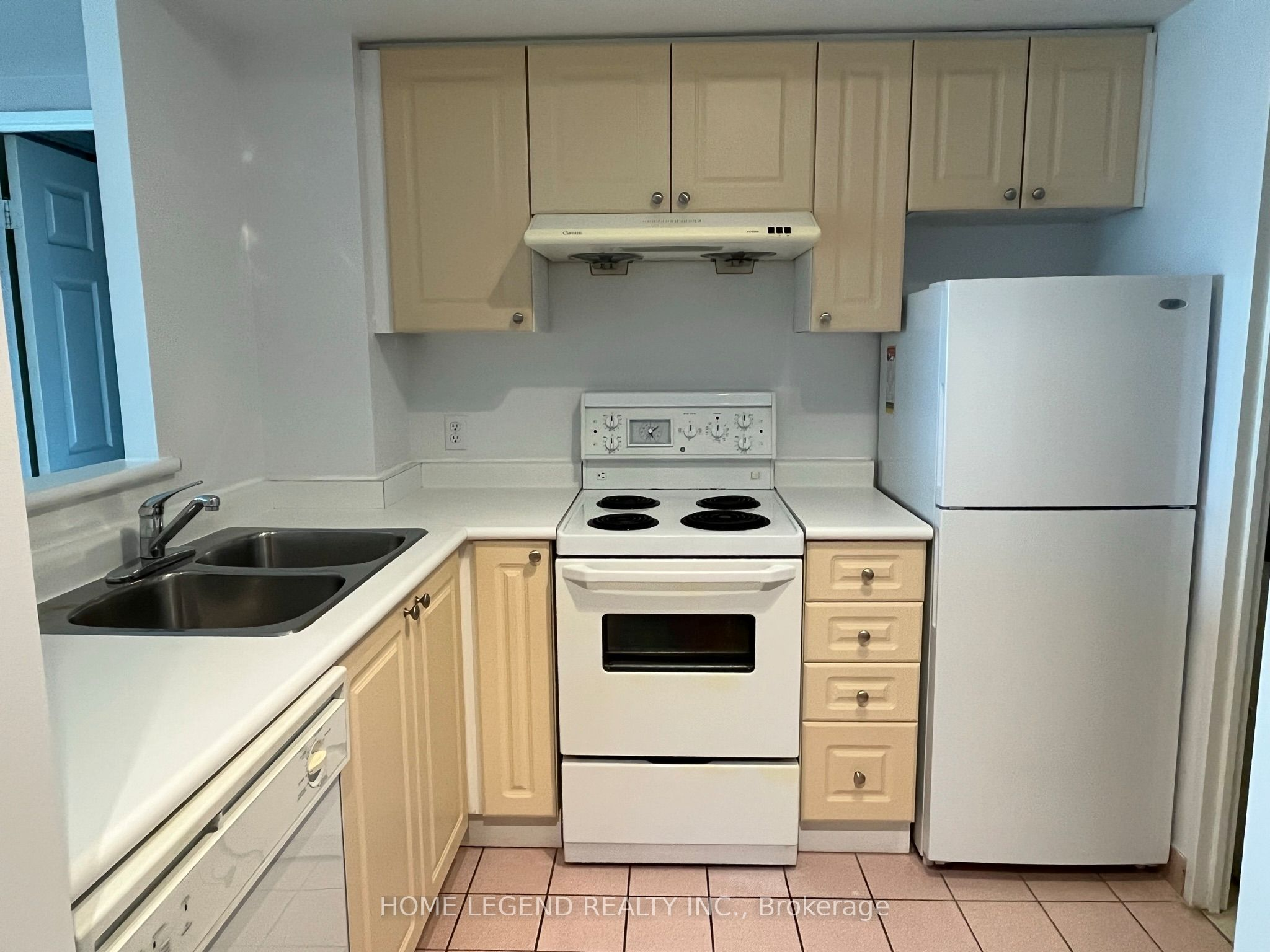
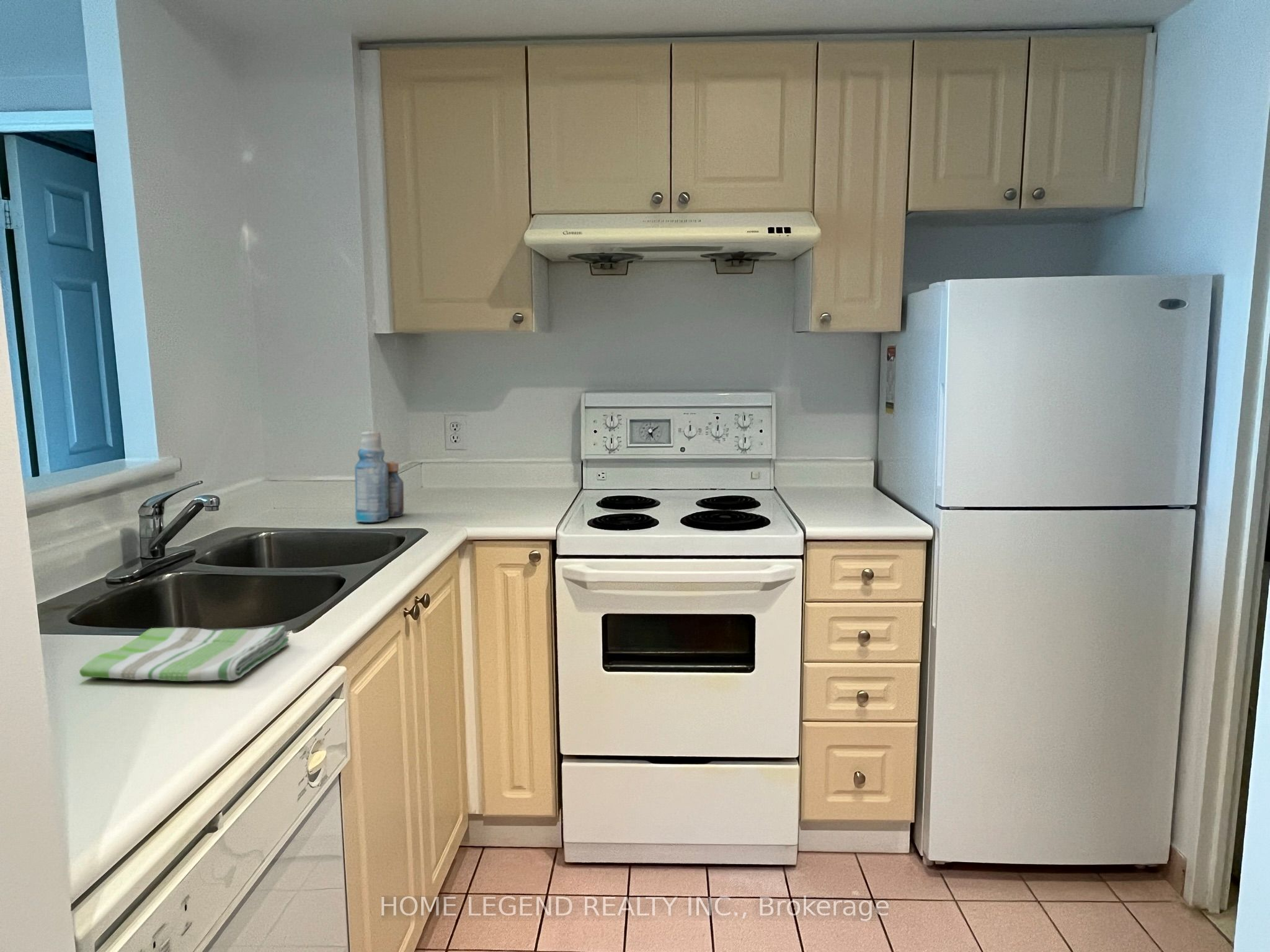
+ dish towel (190, 650)
+ bottle (378, 474)
